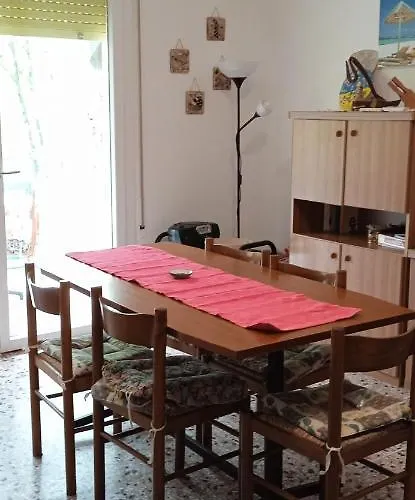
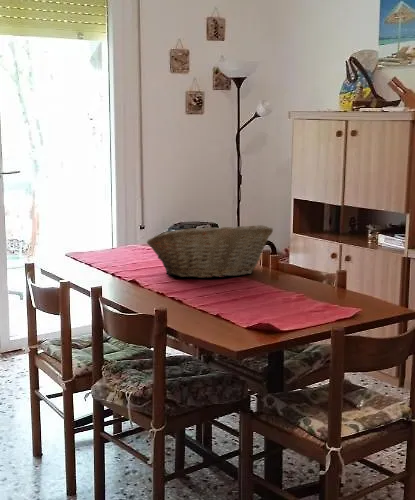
+ fruit basket (210, 246)
